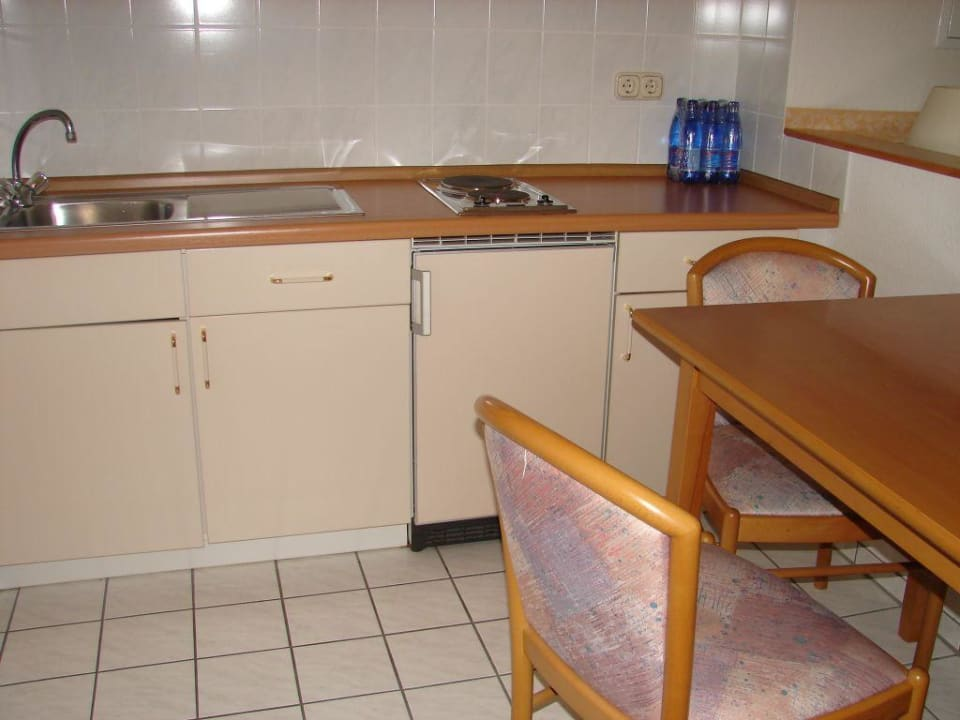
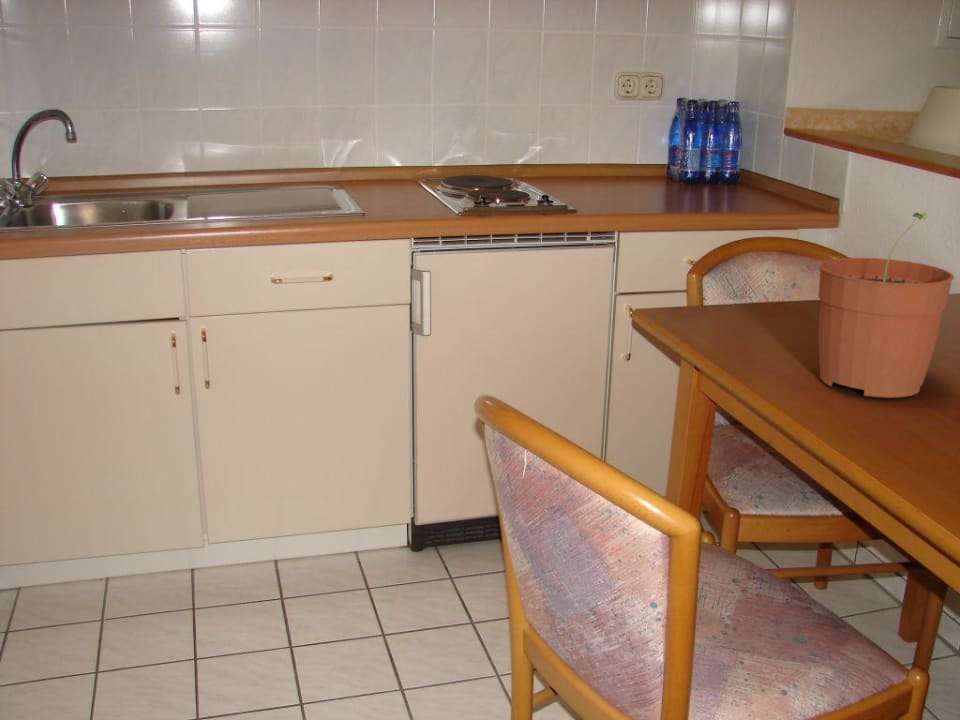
+ plant pot (881, 298)
